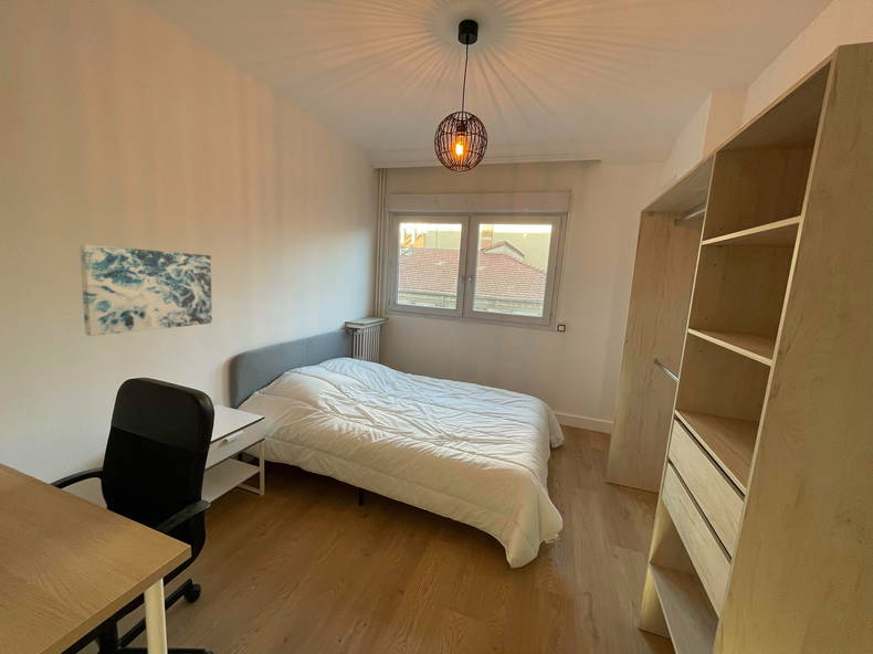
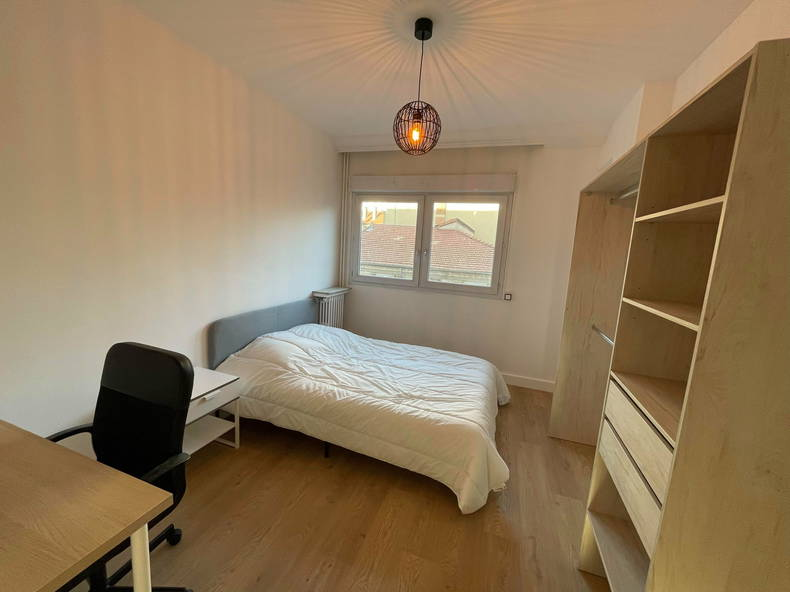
- wall art (156, 289)
